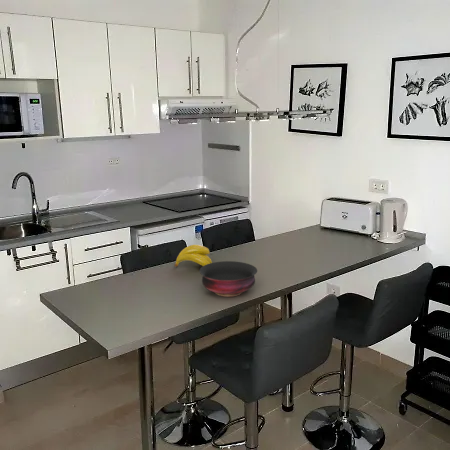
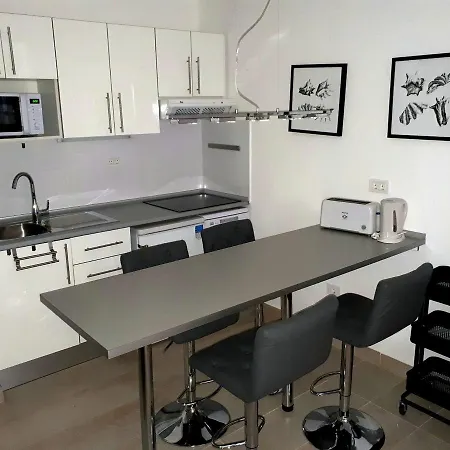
- bowl (228, 280)
- banana (193, 255)
